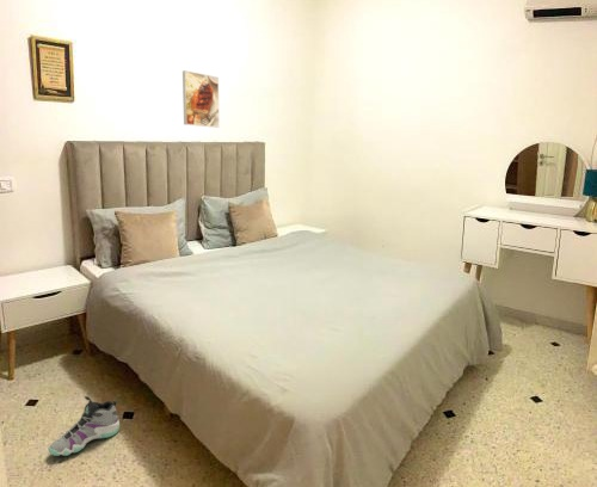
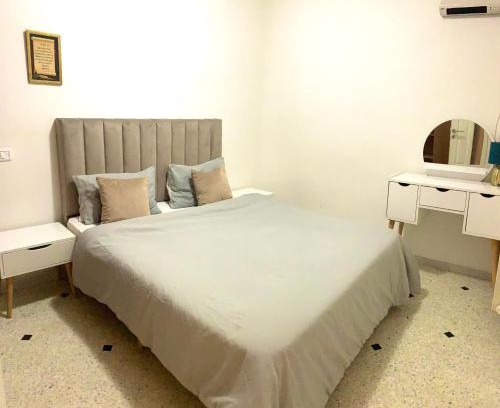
- sneaker (84, 420)
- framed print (201, 100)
